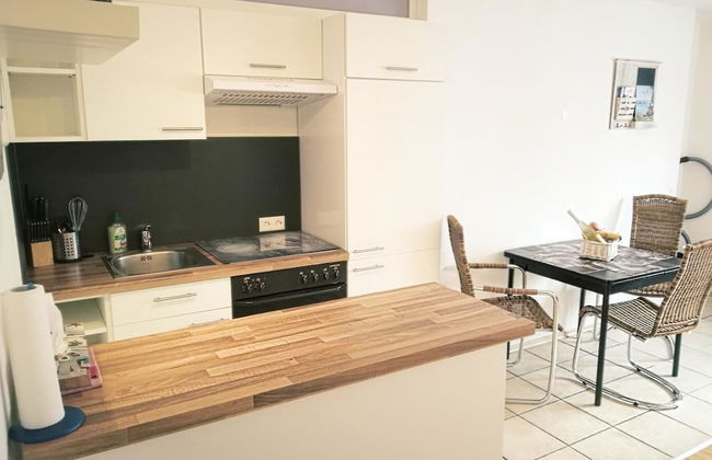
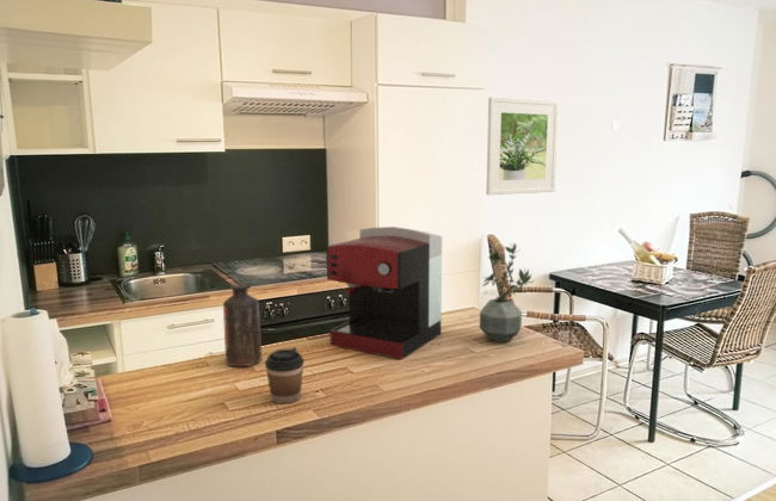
+ coffee cup (284, 373)
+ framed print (523, 147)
+ bottle (241, 323)
+ coffee maker (380, 286)
+ potted plant (506, 291)
